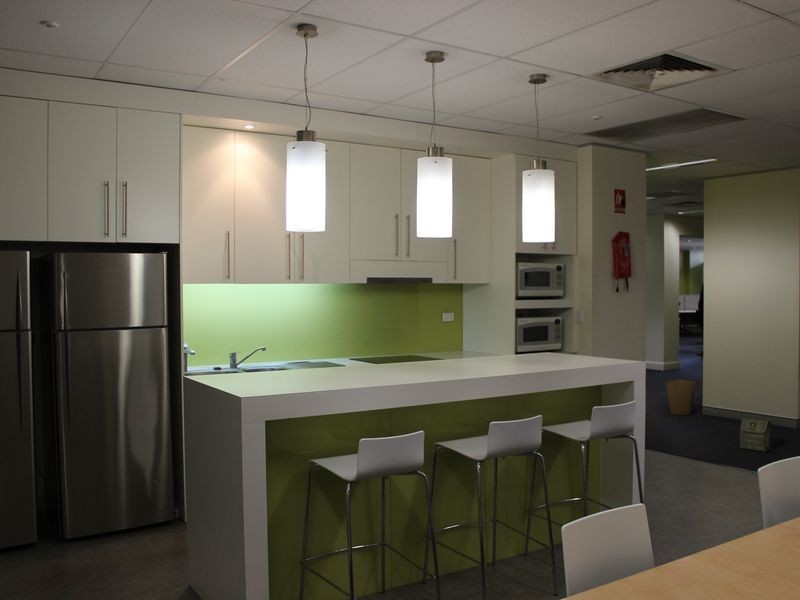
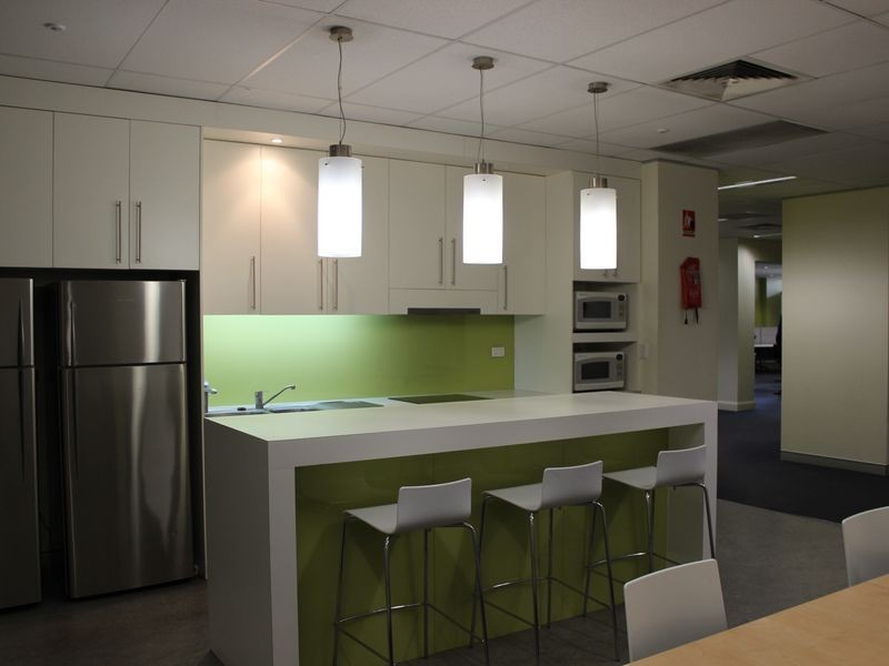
- bag (755, 433)
- trash can (680, 397)
